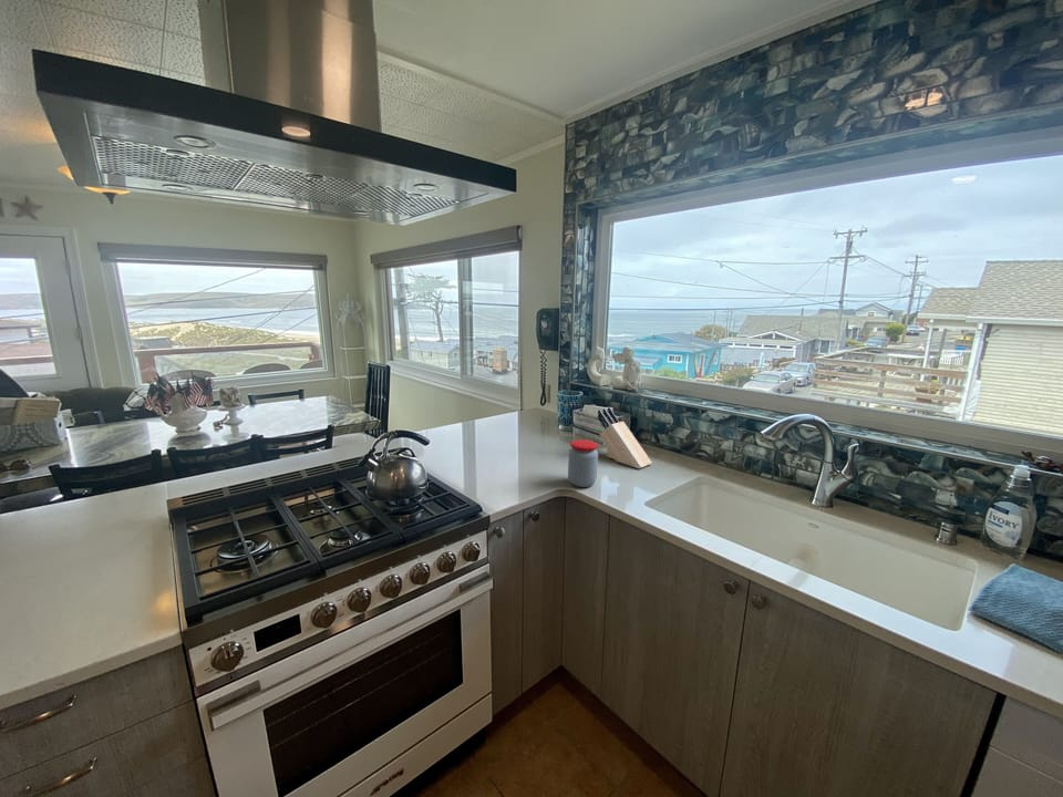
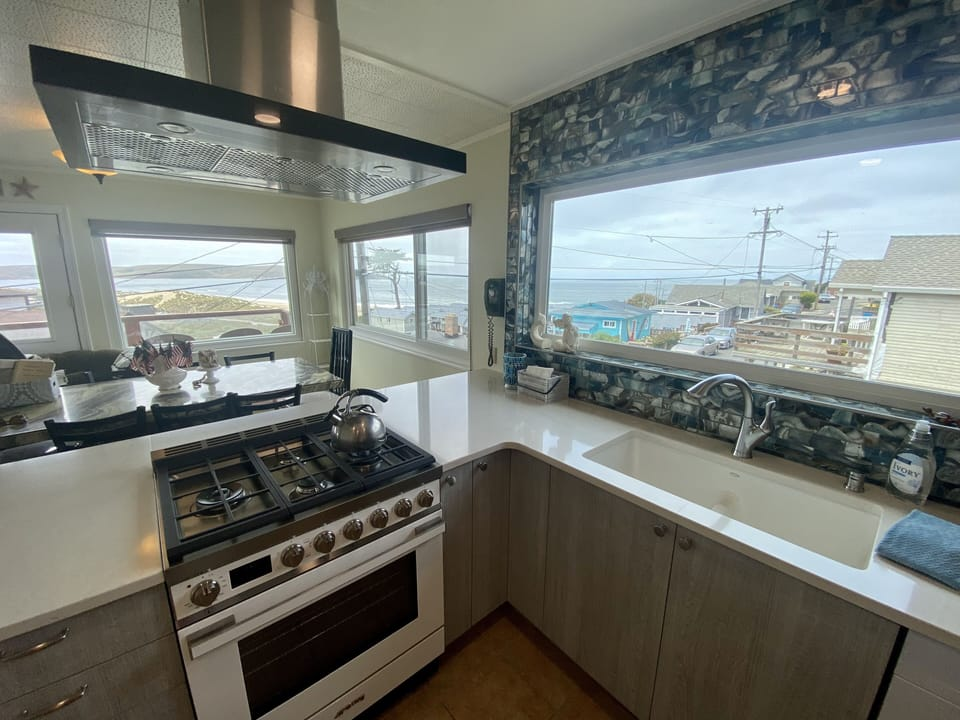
- knife block (622, 435)
- jar (582, 463)
